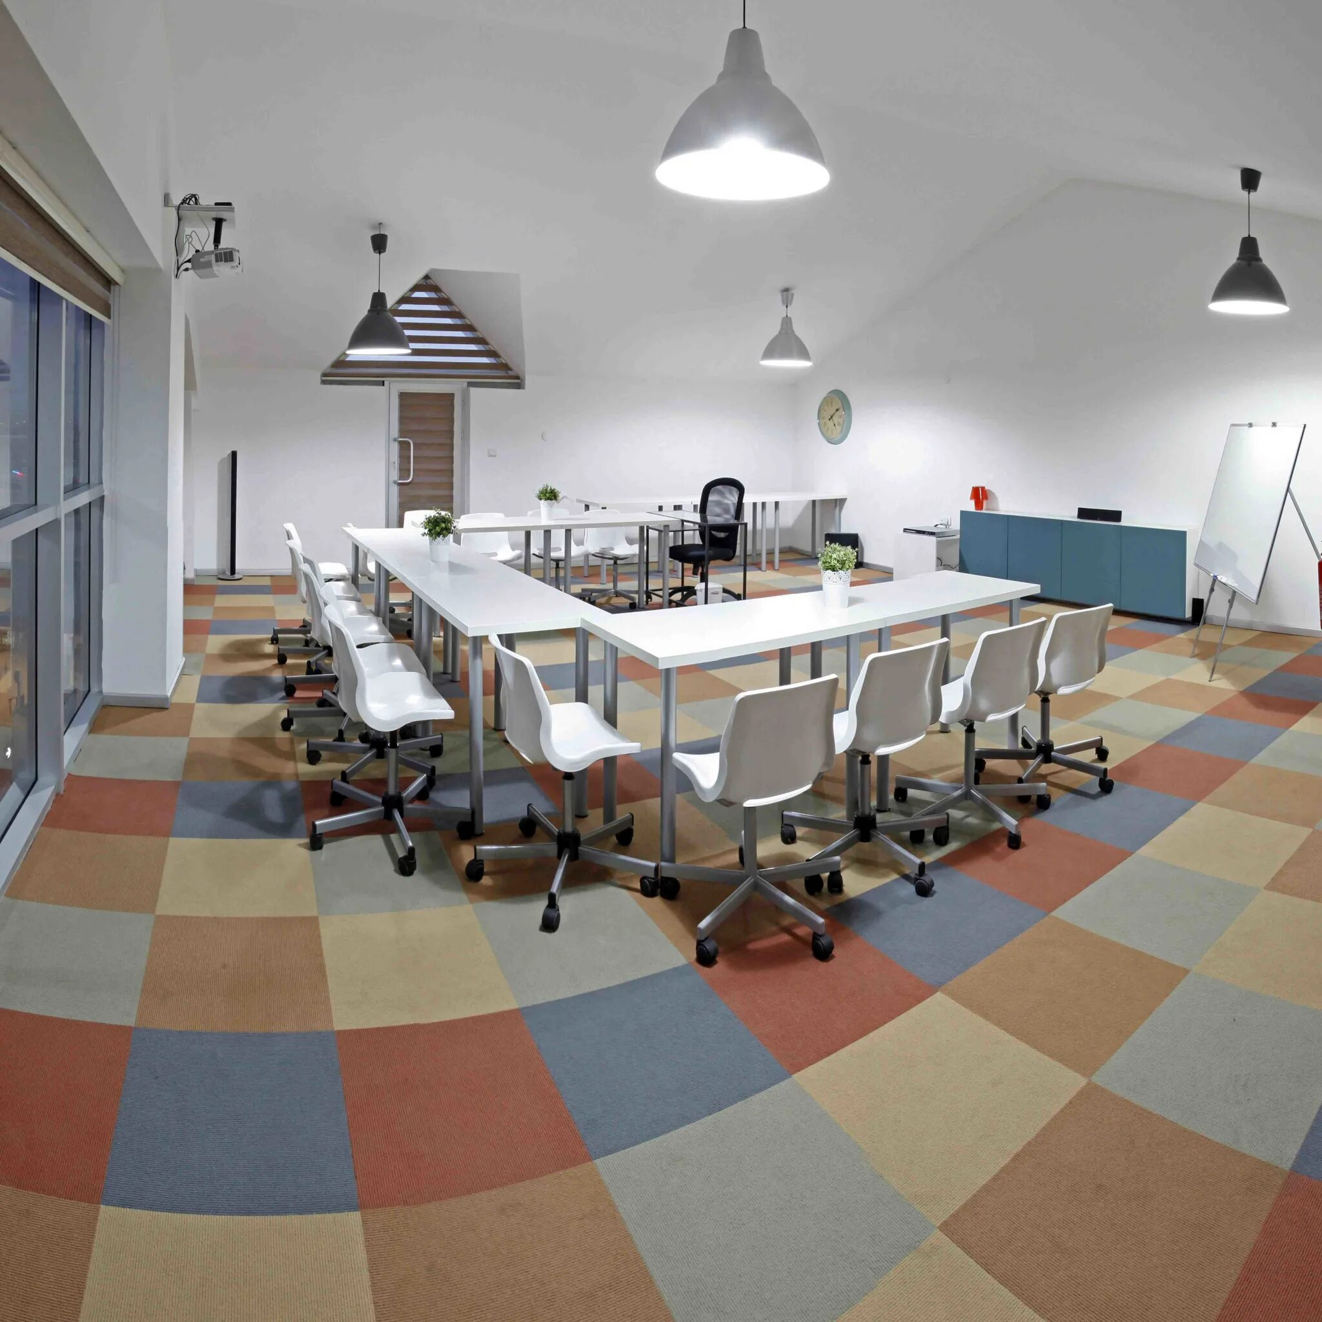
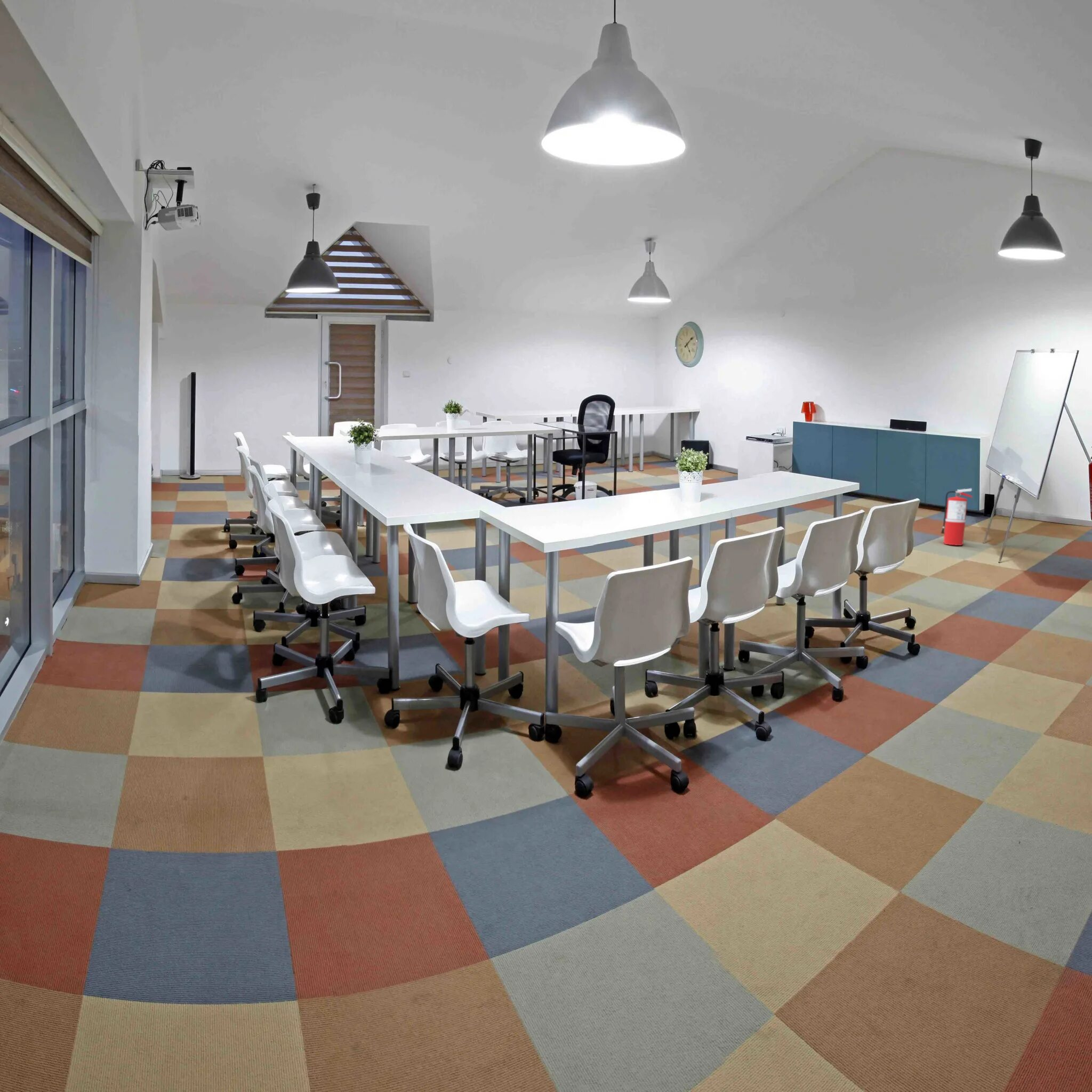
+ fire extinguisher (956, 516)
